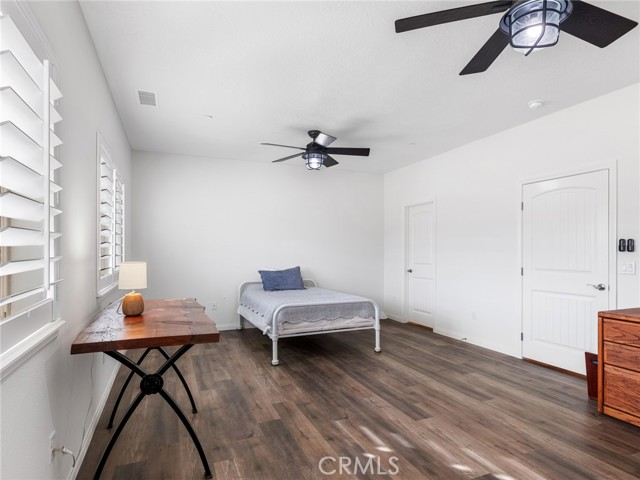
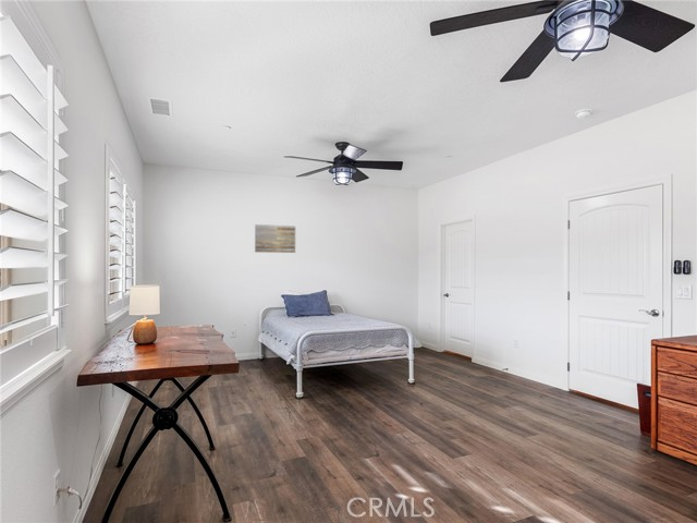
+ wall art (276, 239)
